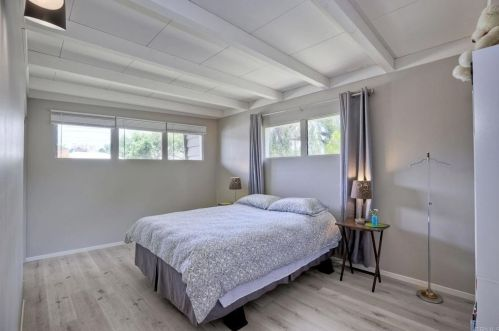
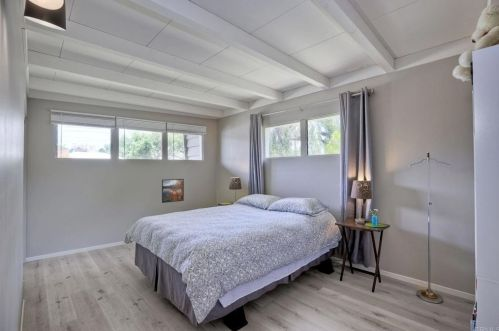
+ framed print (173, 190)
